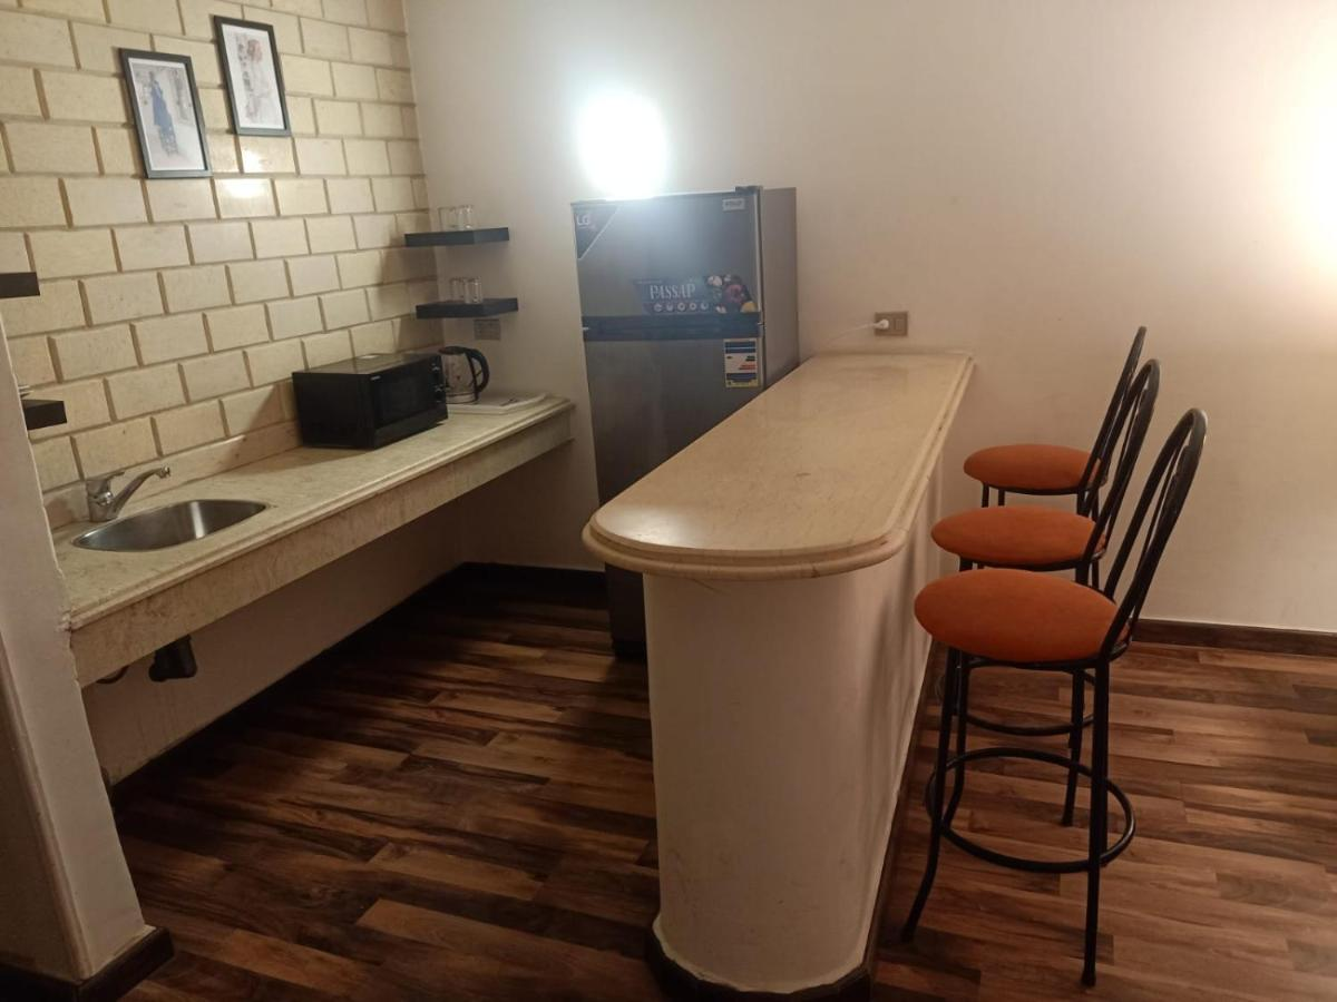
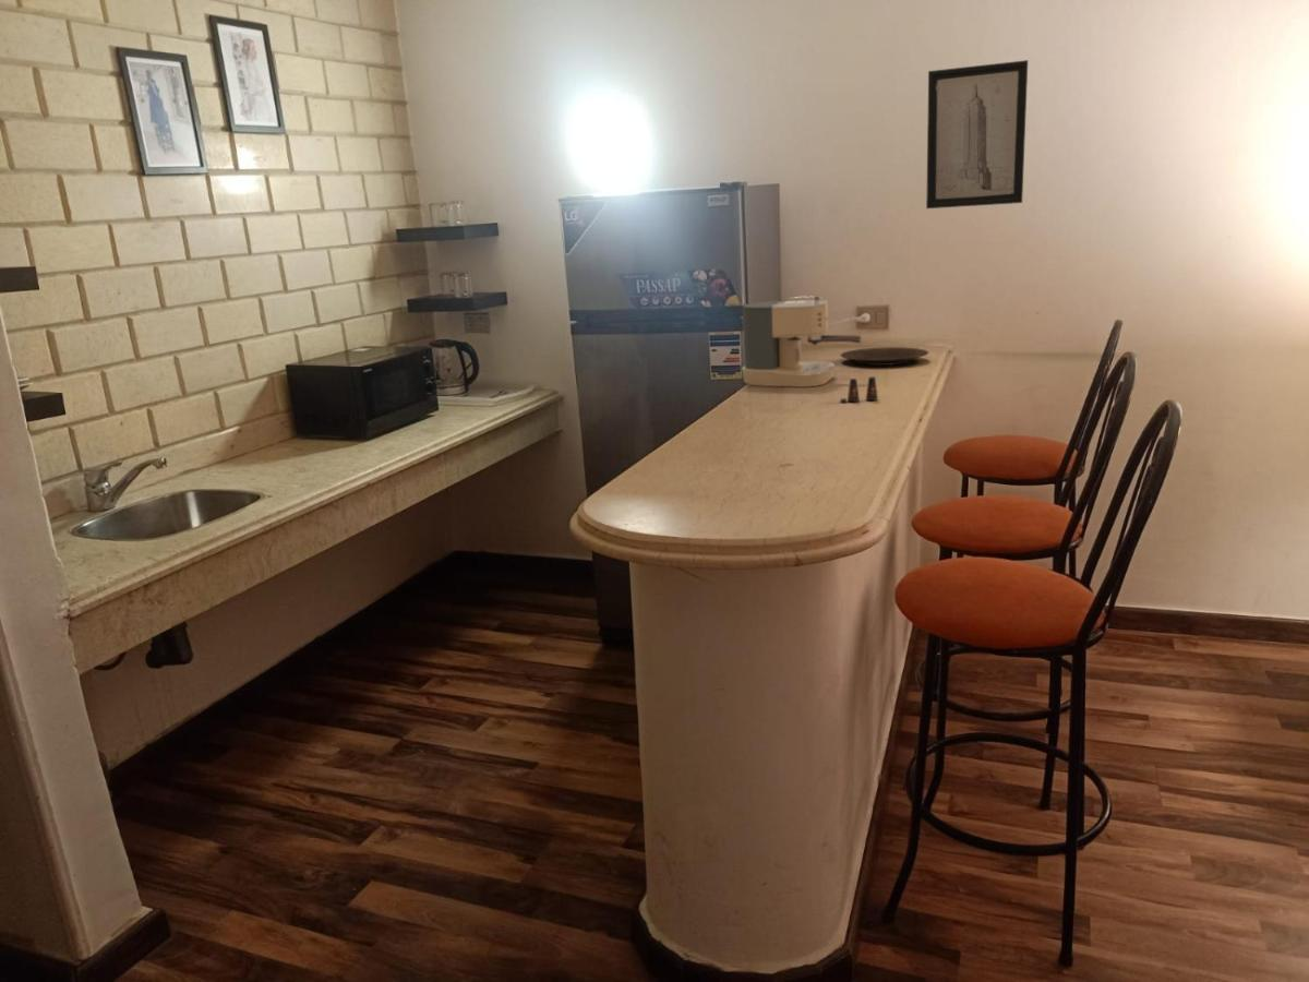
+ wall art (975, 136)
+ salt shaker (857, 390)
+ plate (884, 357)
+ coffee maker (800, 338)
